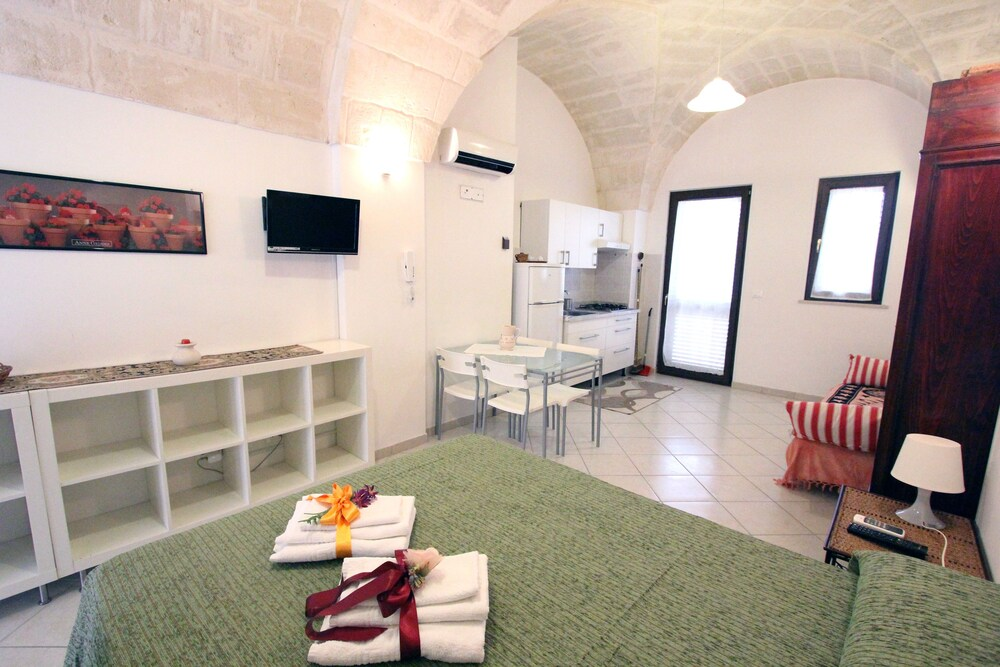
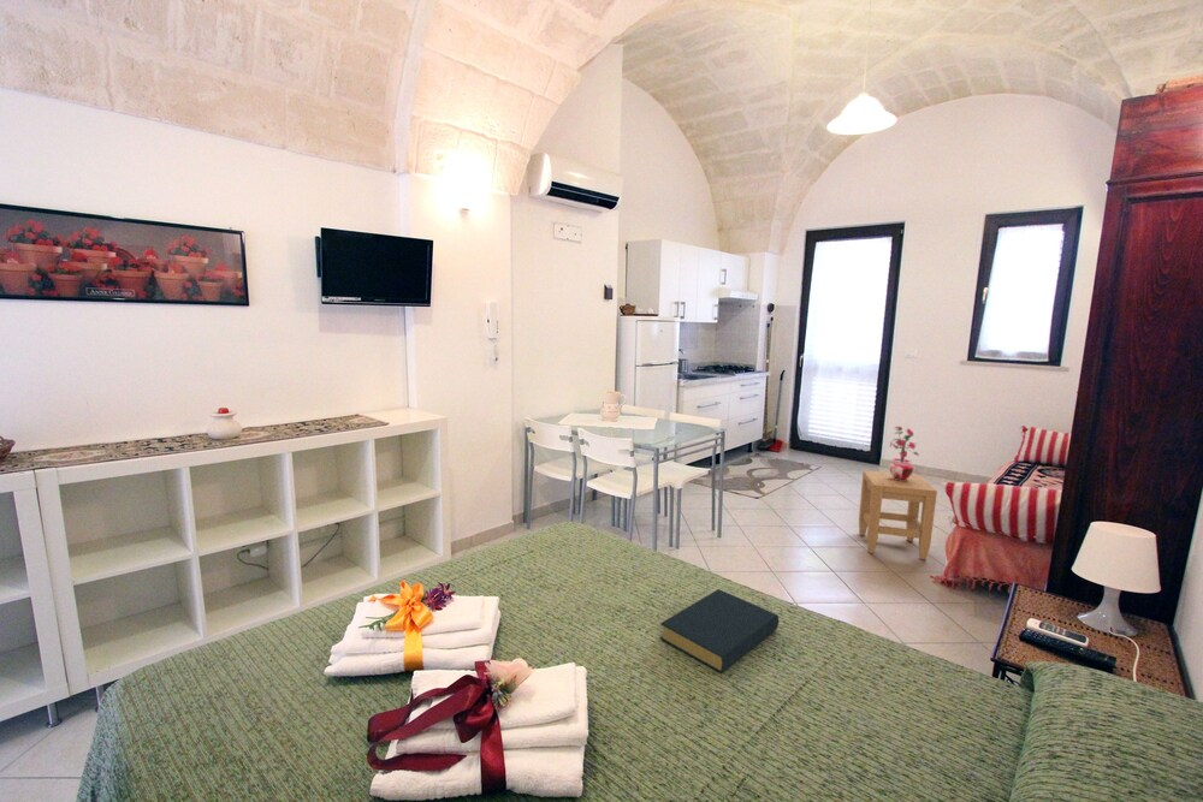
+ hardback book (719, 626)
+ potted plant (903, 452)
+ stool (894, 513)
